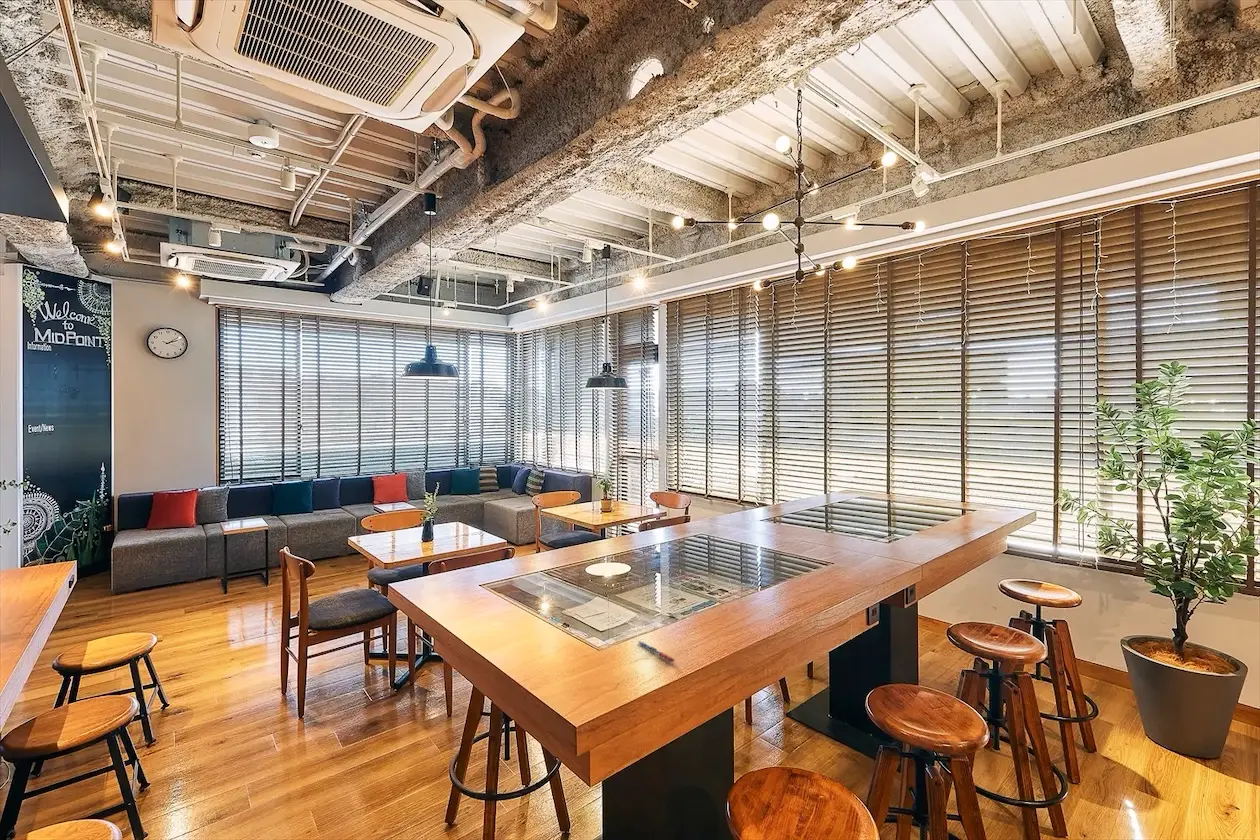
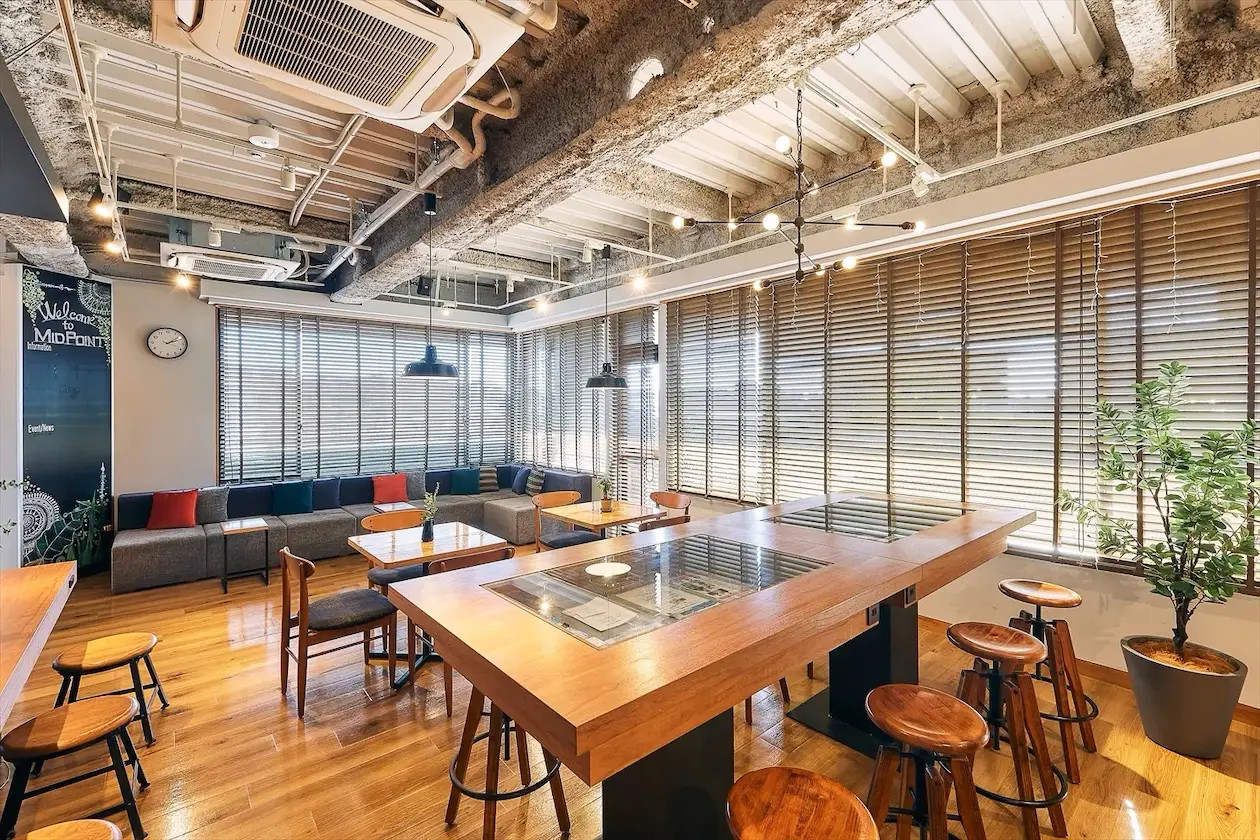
- pen (655, 650)
